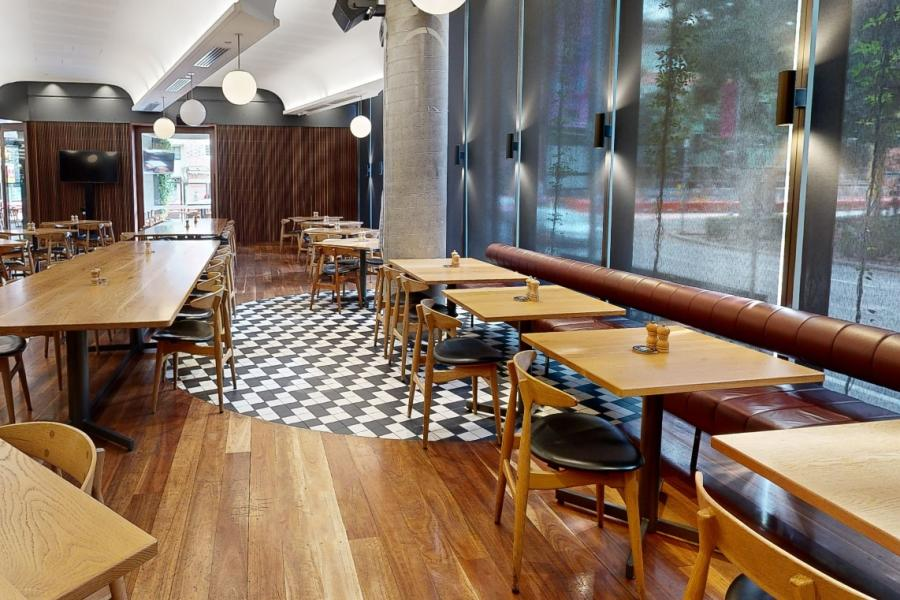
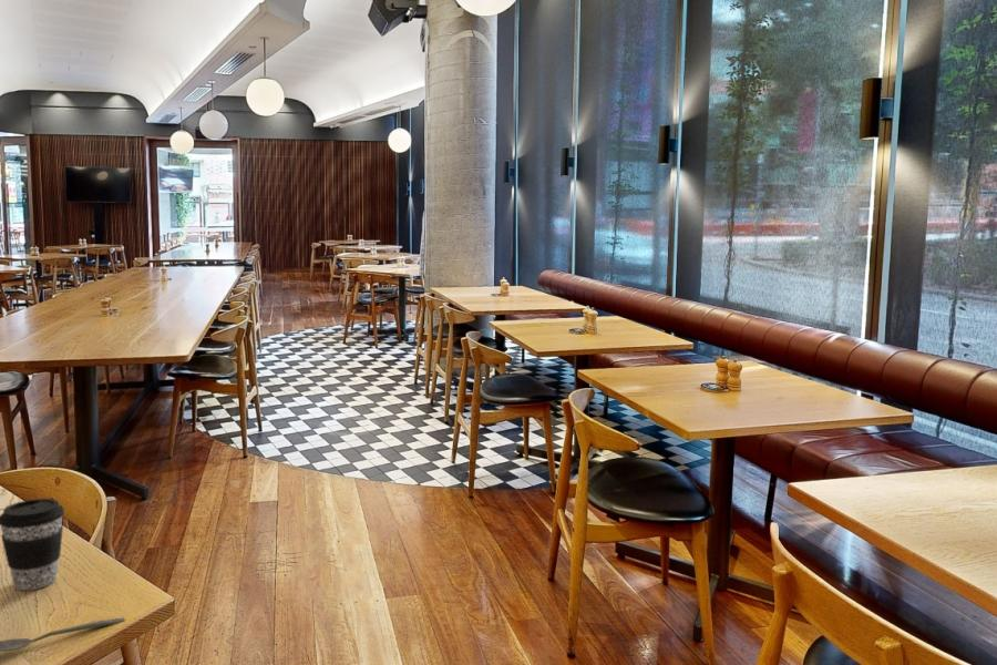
+ spoon (62, 632)
+ coffee cup (33, 544)
